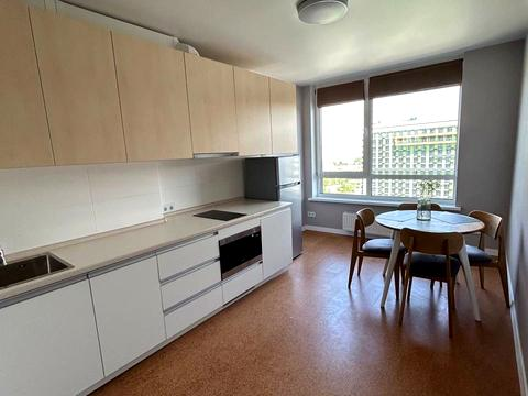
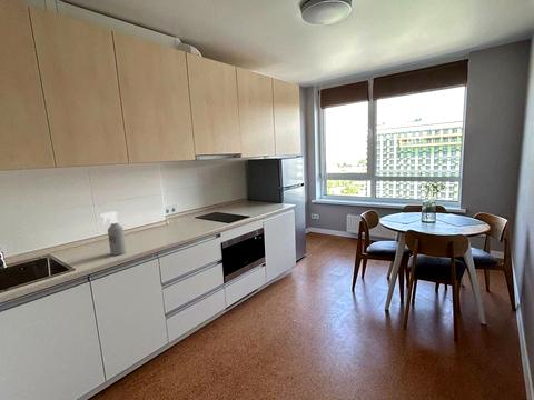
+ spray bottle (113, 232)
